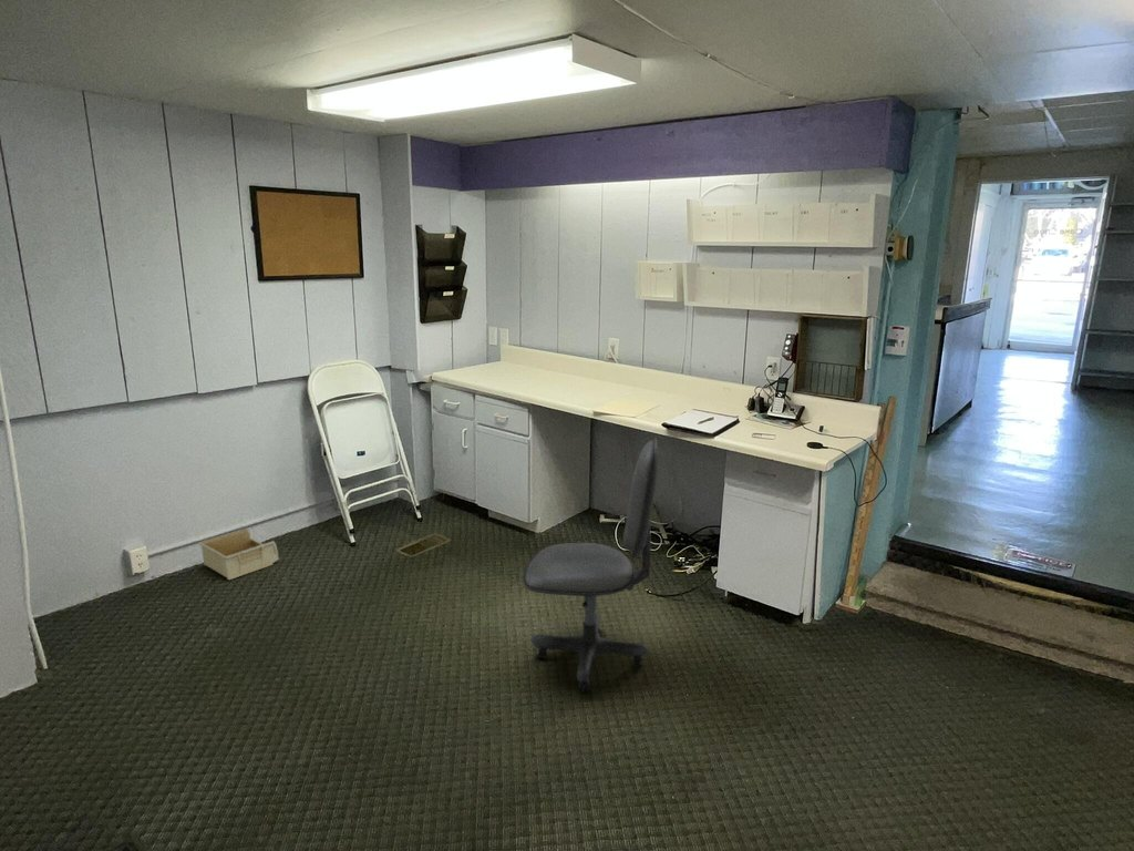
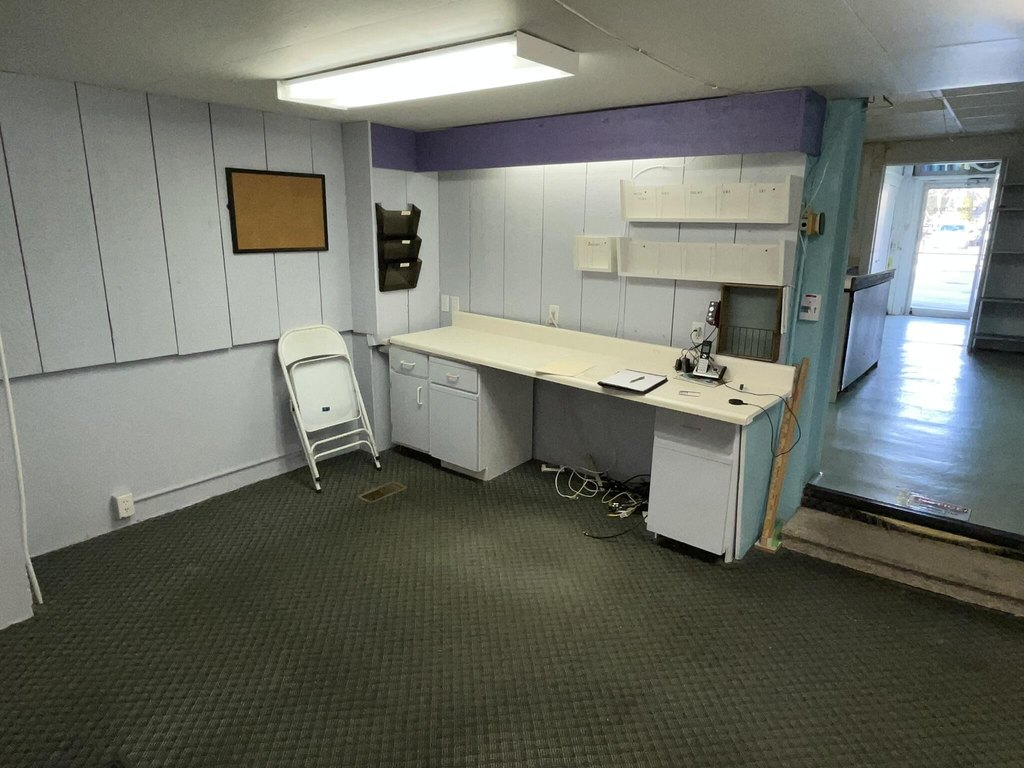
- storage bin (239, 552)
- office chair (589, 553)
